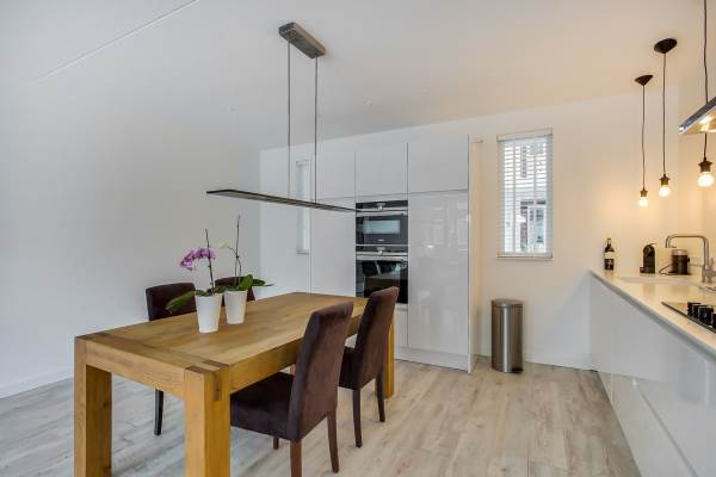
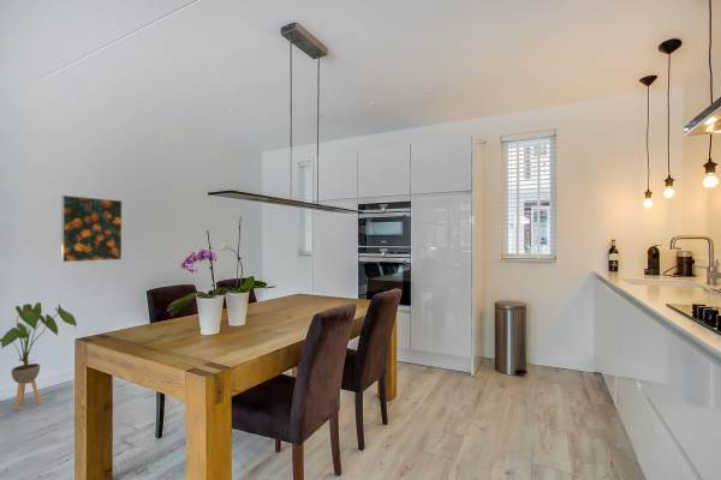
+ house plant (29, 353)
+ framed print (93, 229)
